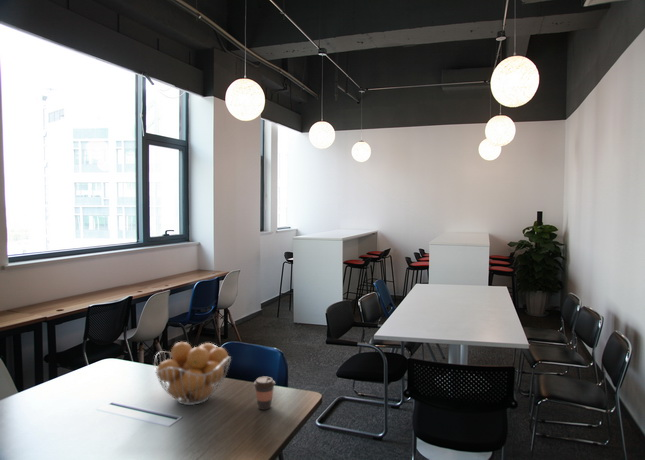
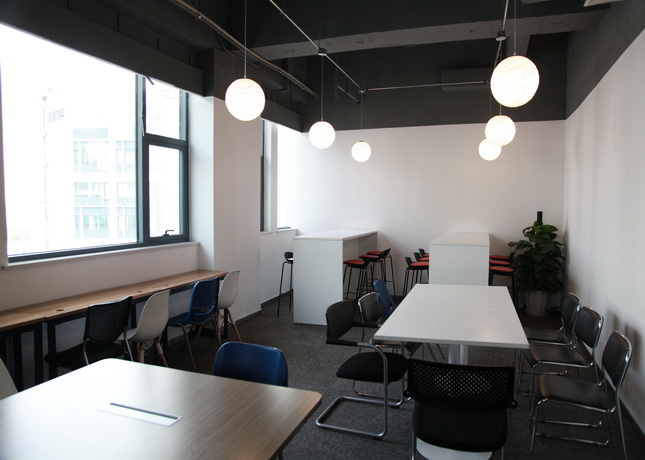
- coffee cup (264, 393)
- fruit basket (193, 371)
